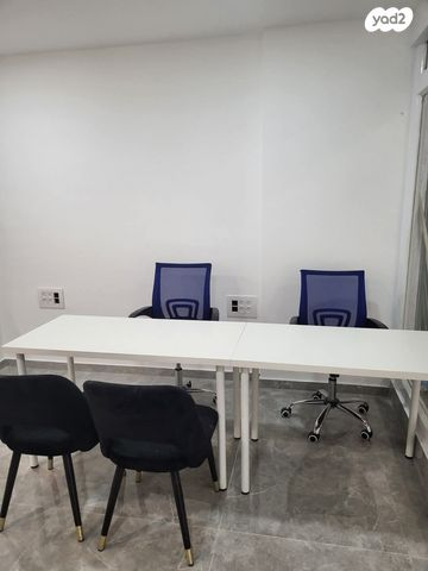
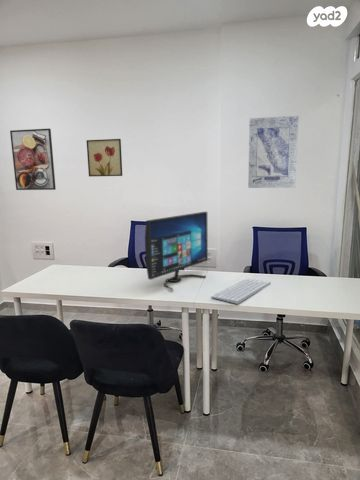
+ computer keyboard (242, 289)
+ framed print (32, 160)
+ wall art (272, 153)
+ wall art (104, 158)
+ computer monitor (178, 249)
